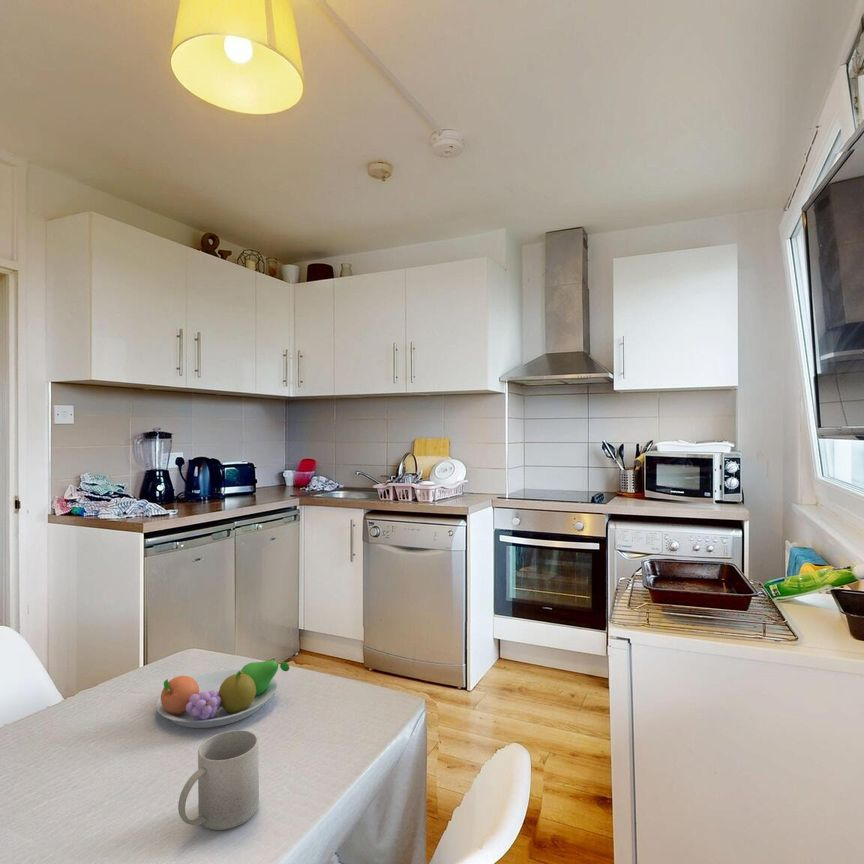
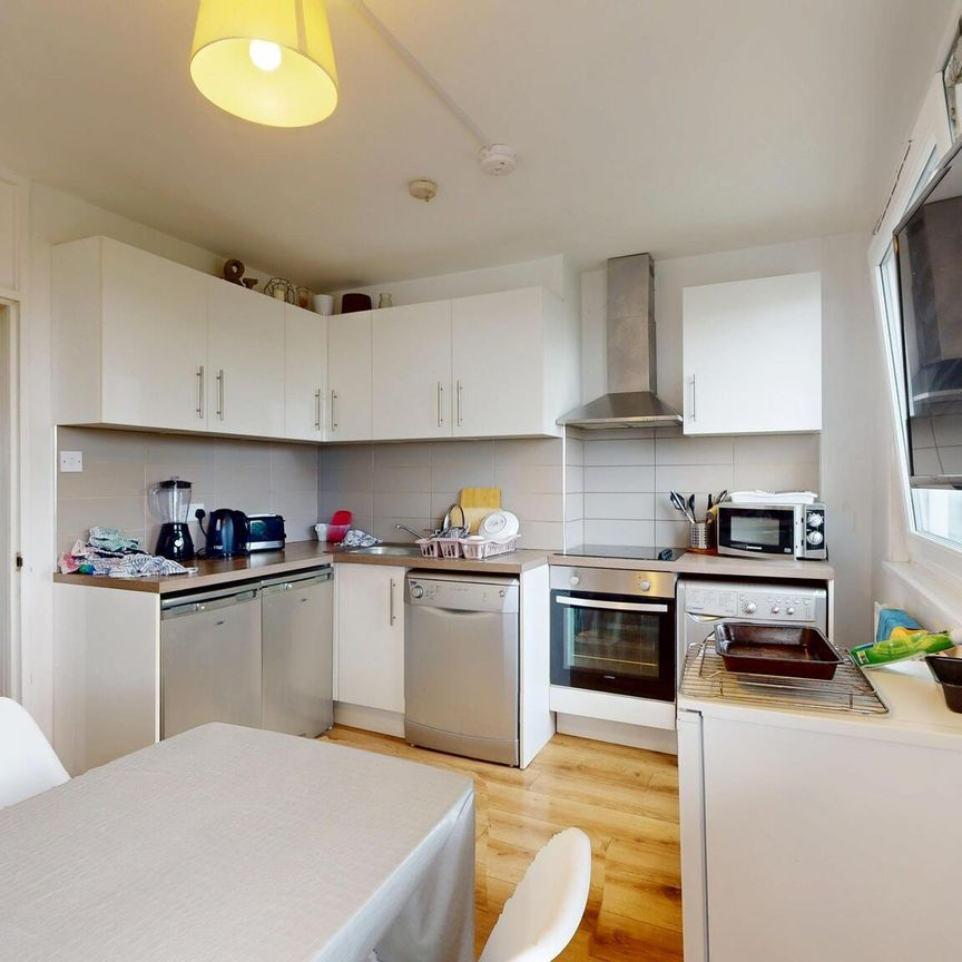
- fruit bowl (223, 682)
- mug (218, 784)
